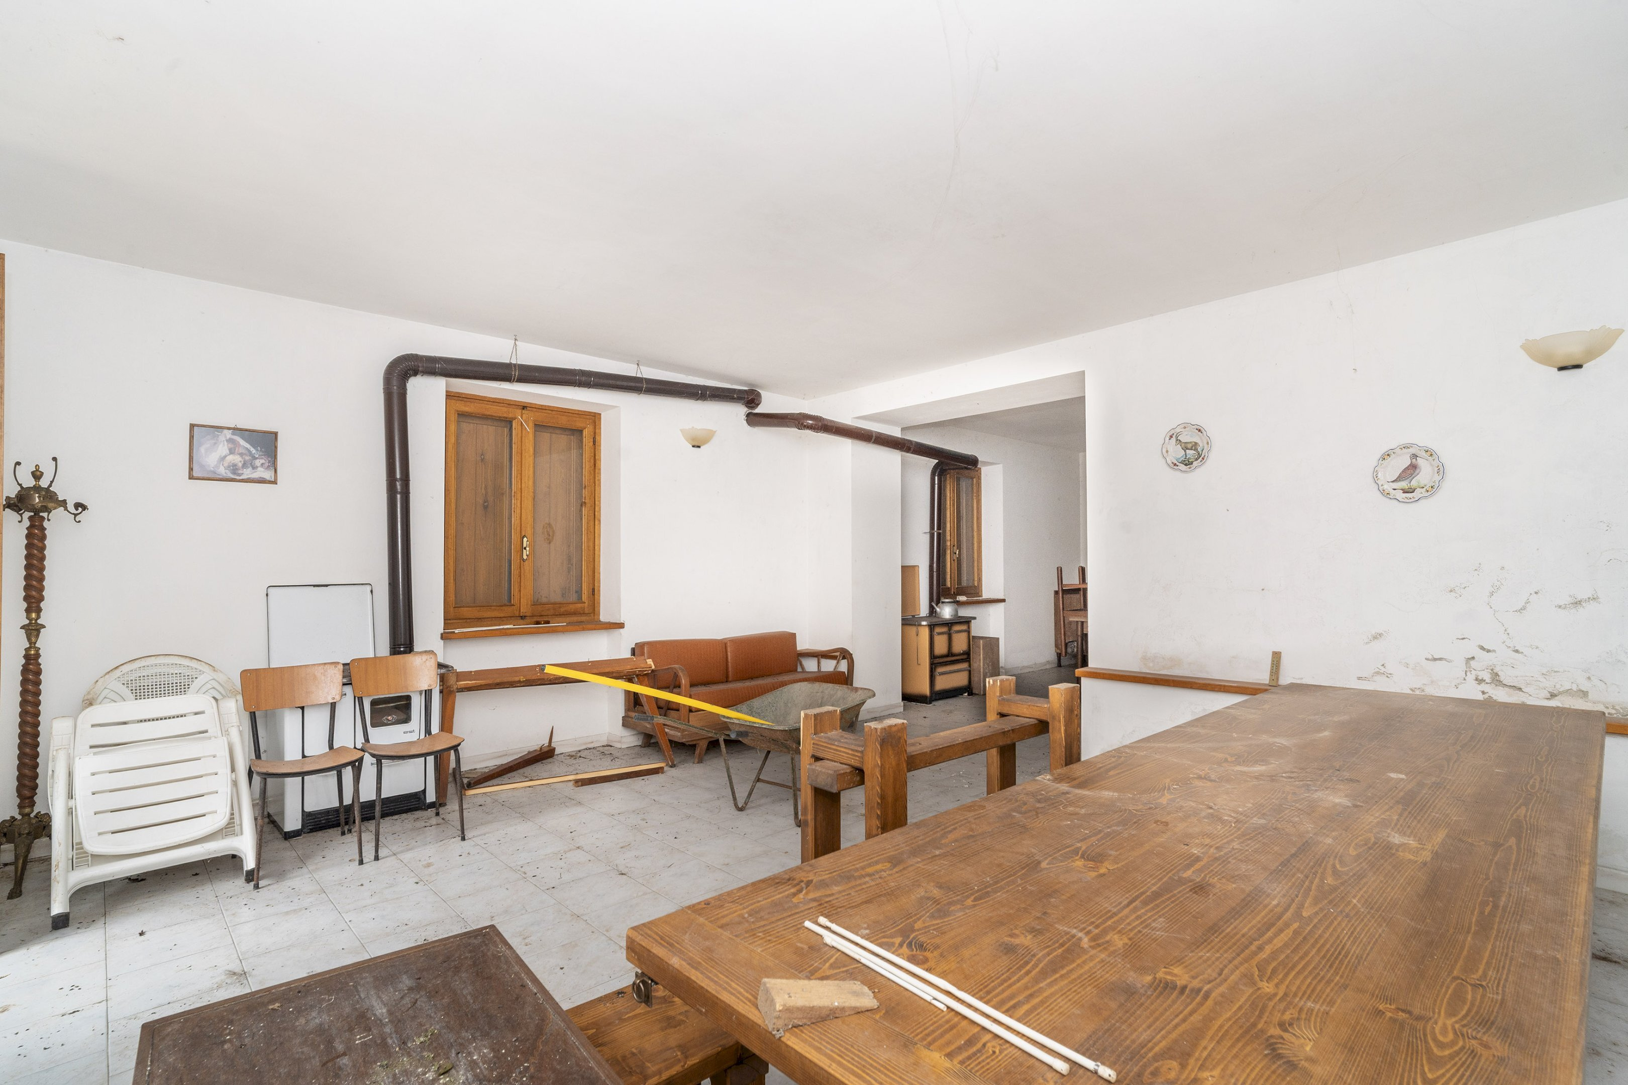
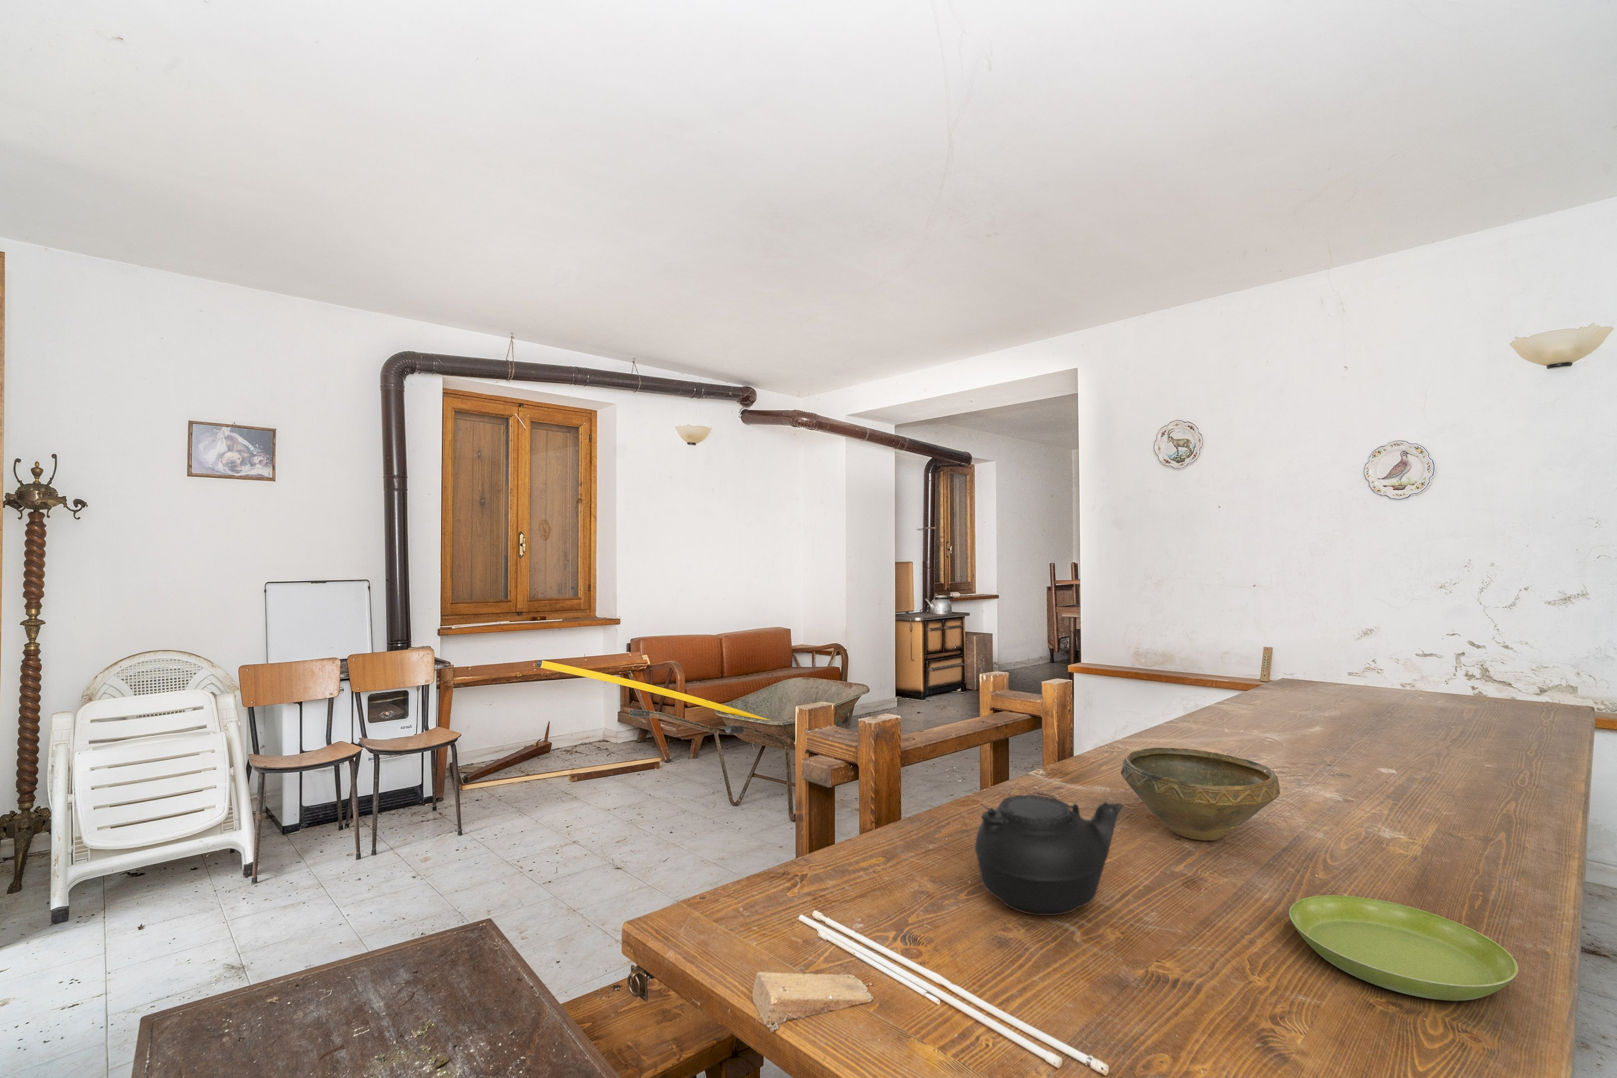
+ bowl (1197, 799)
+ saucer (1394, 948)
+ teapot (1049, 851)
